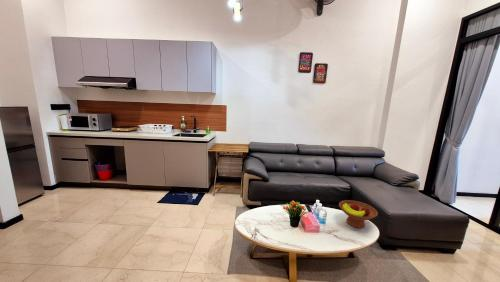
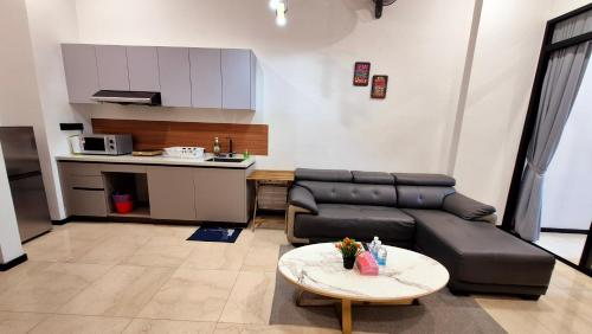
- fruit bowl (357, 212)
